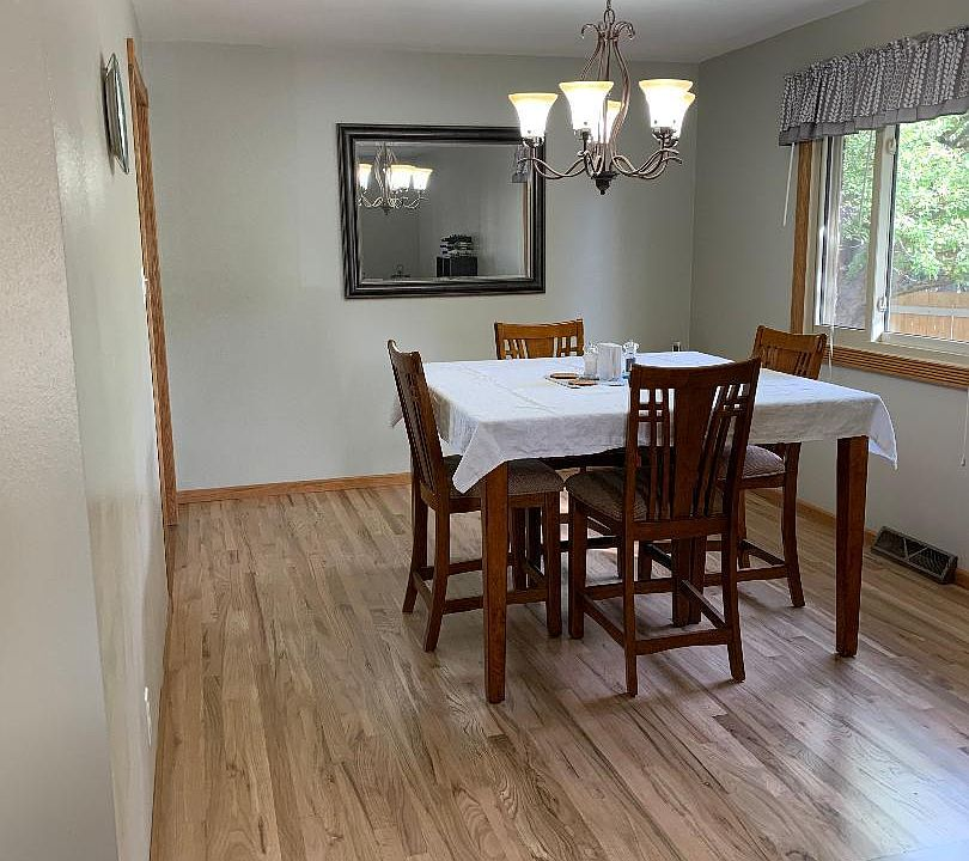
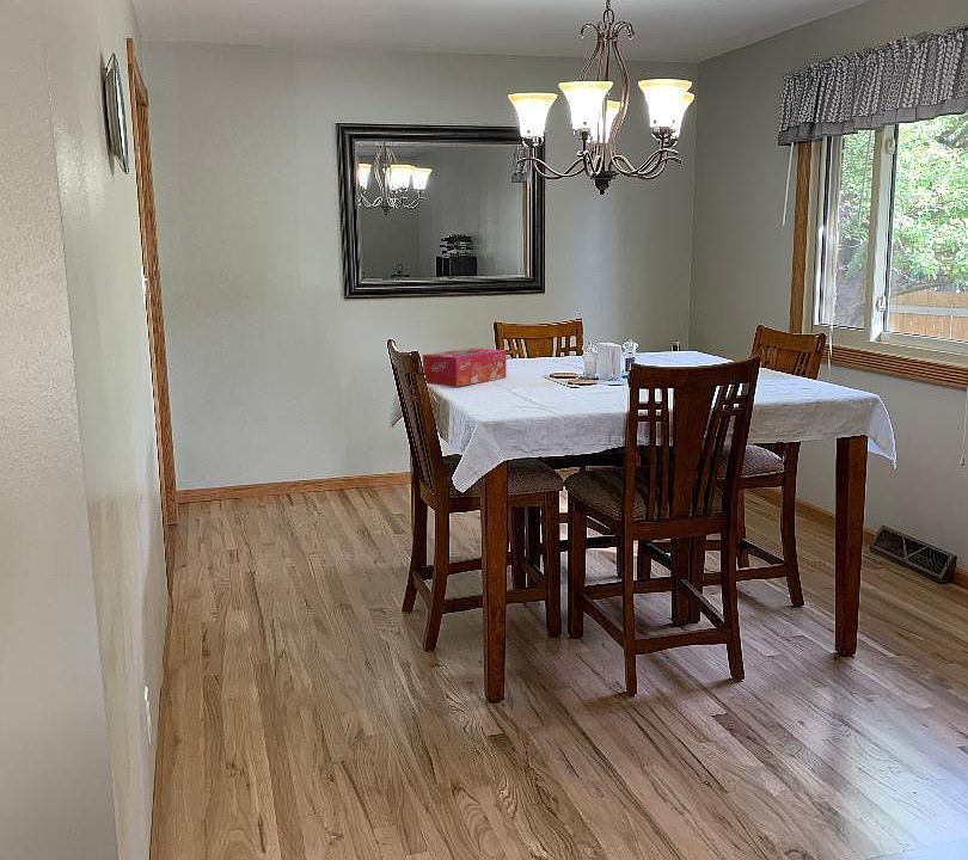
+ tissue box (465, 366)
